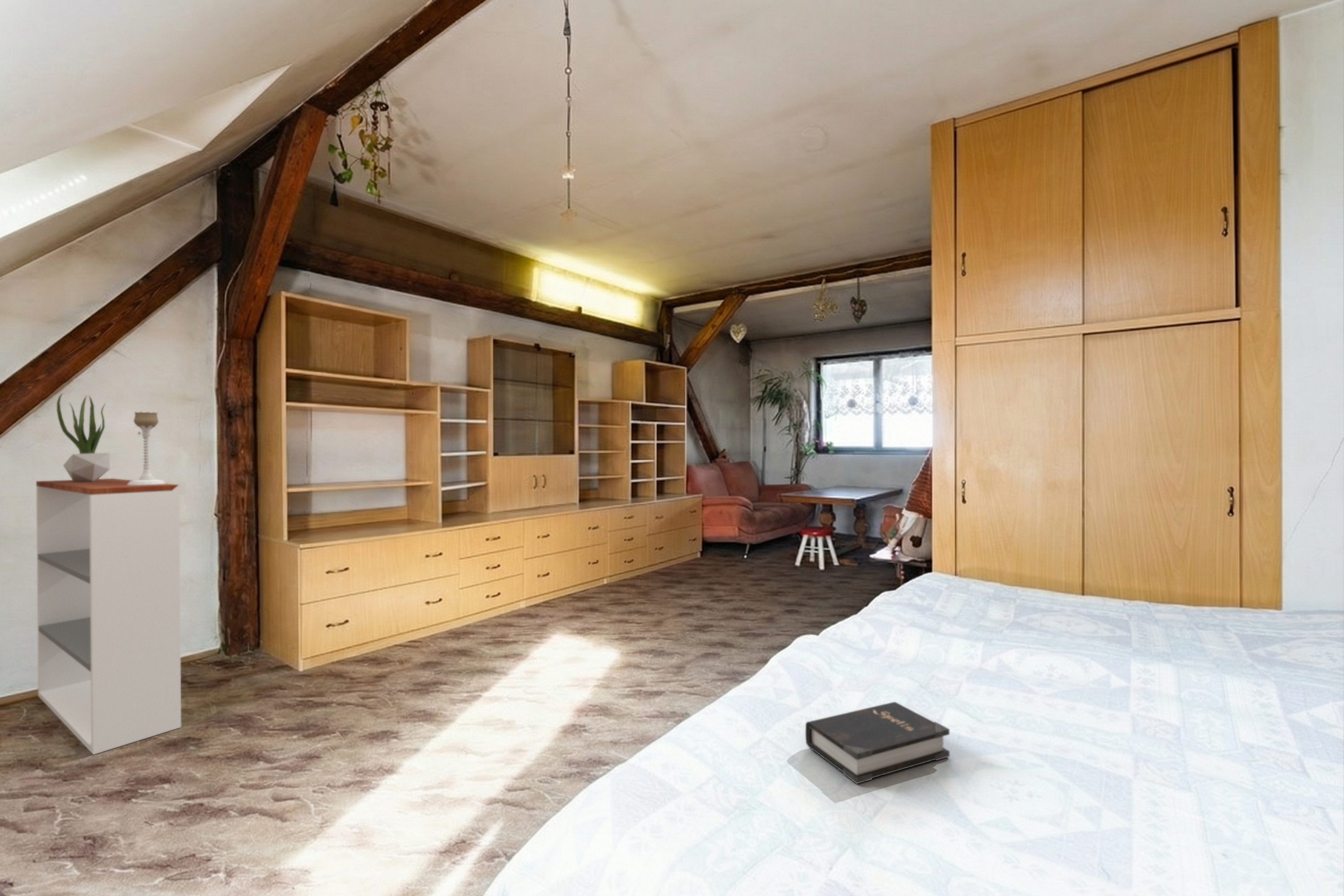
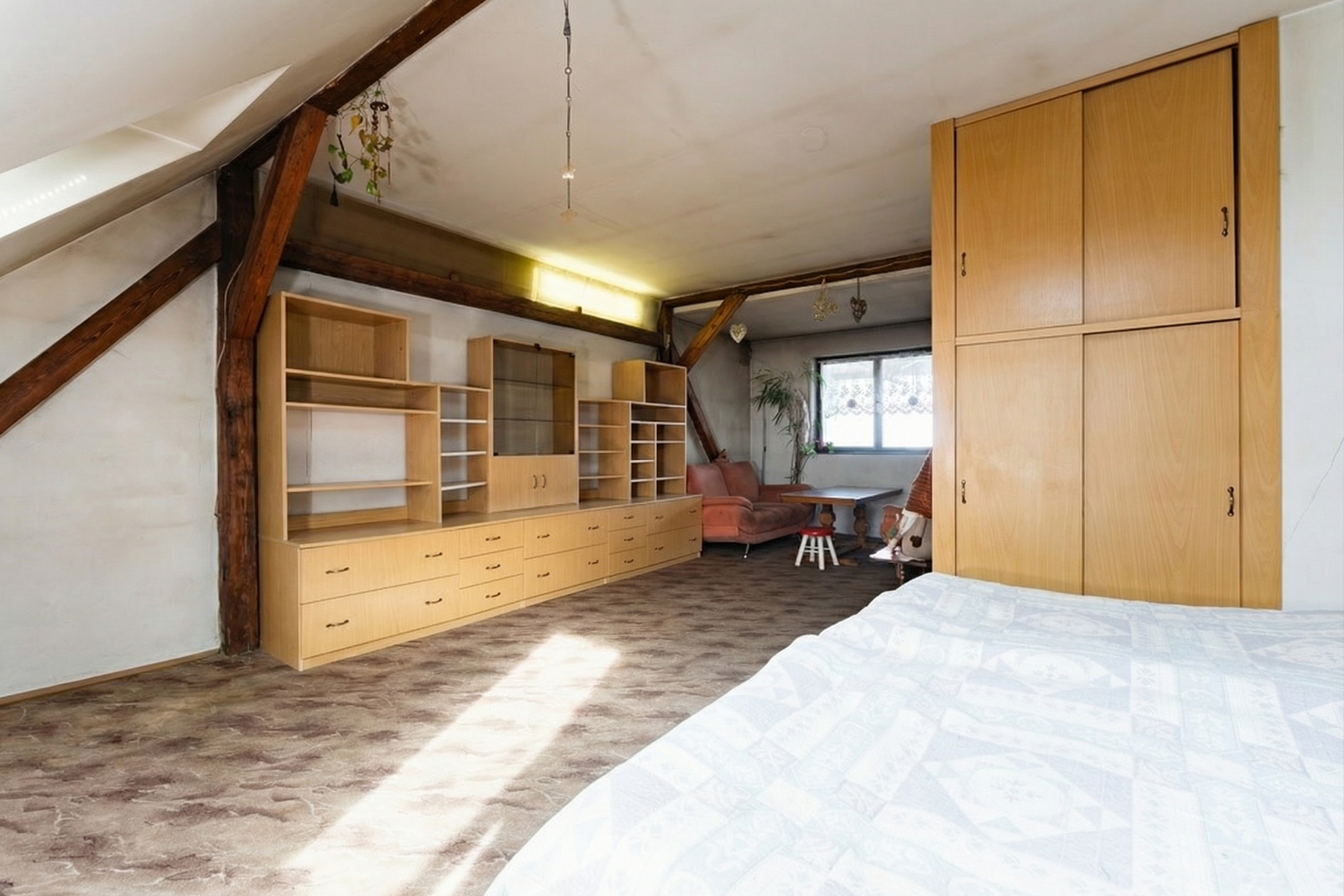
- candle holder (146, 448)
- hardback book (876, 737)
- potted plant (82, 437)
- bookshelf (104, 597)
